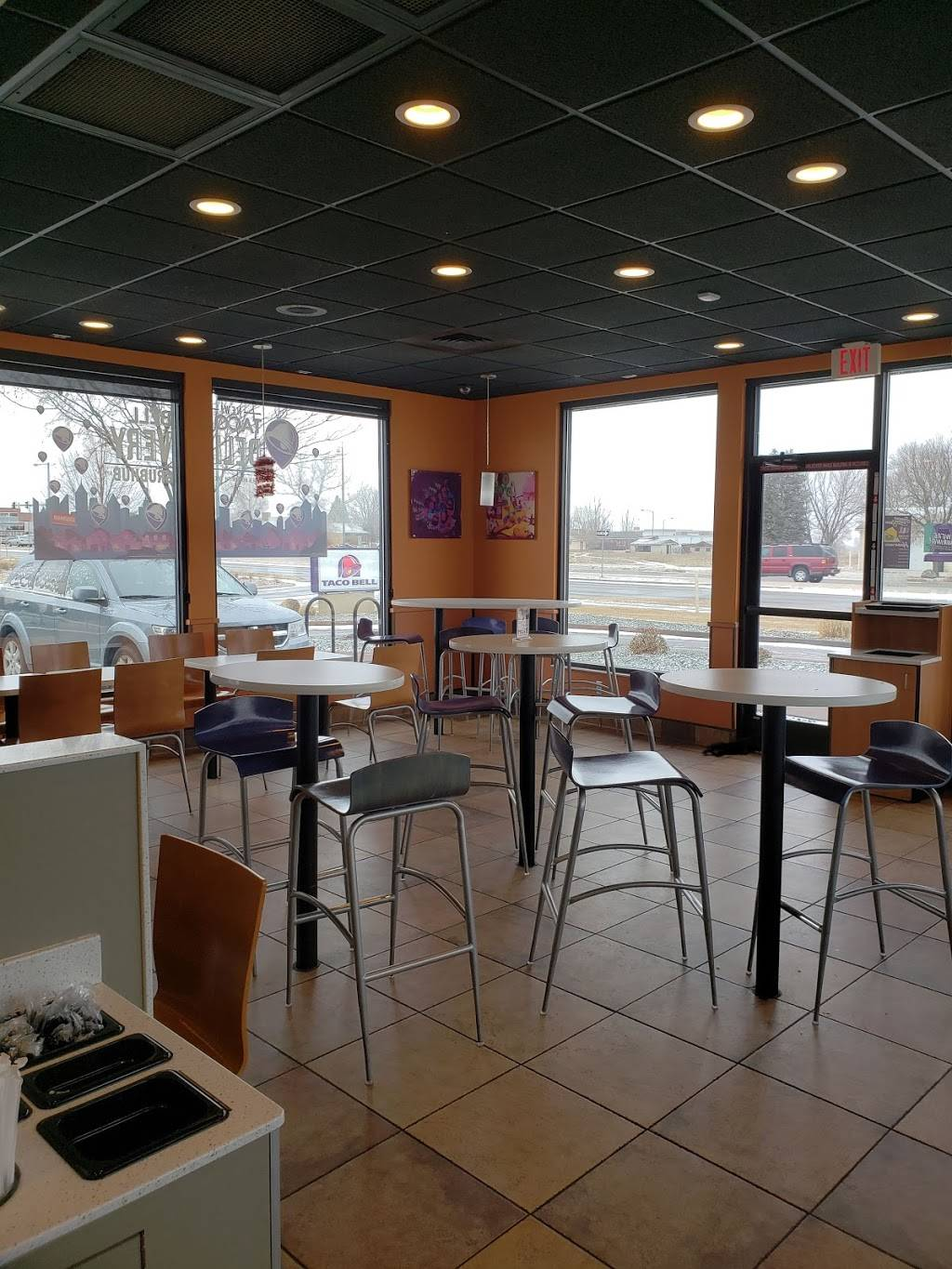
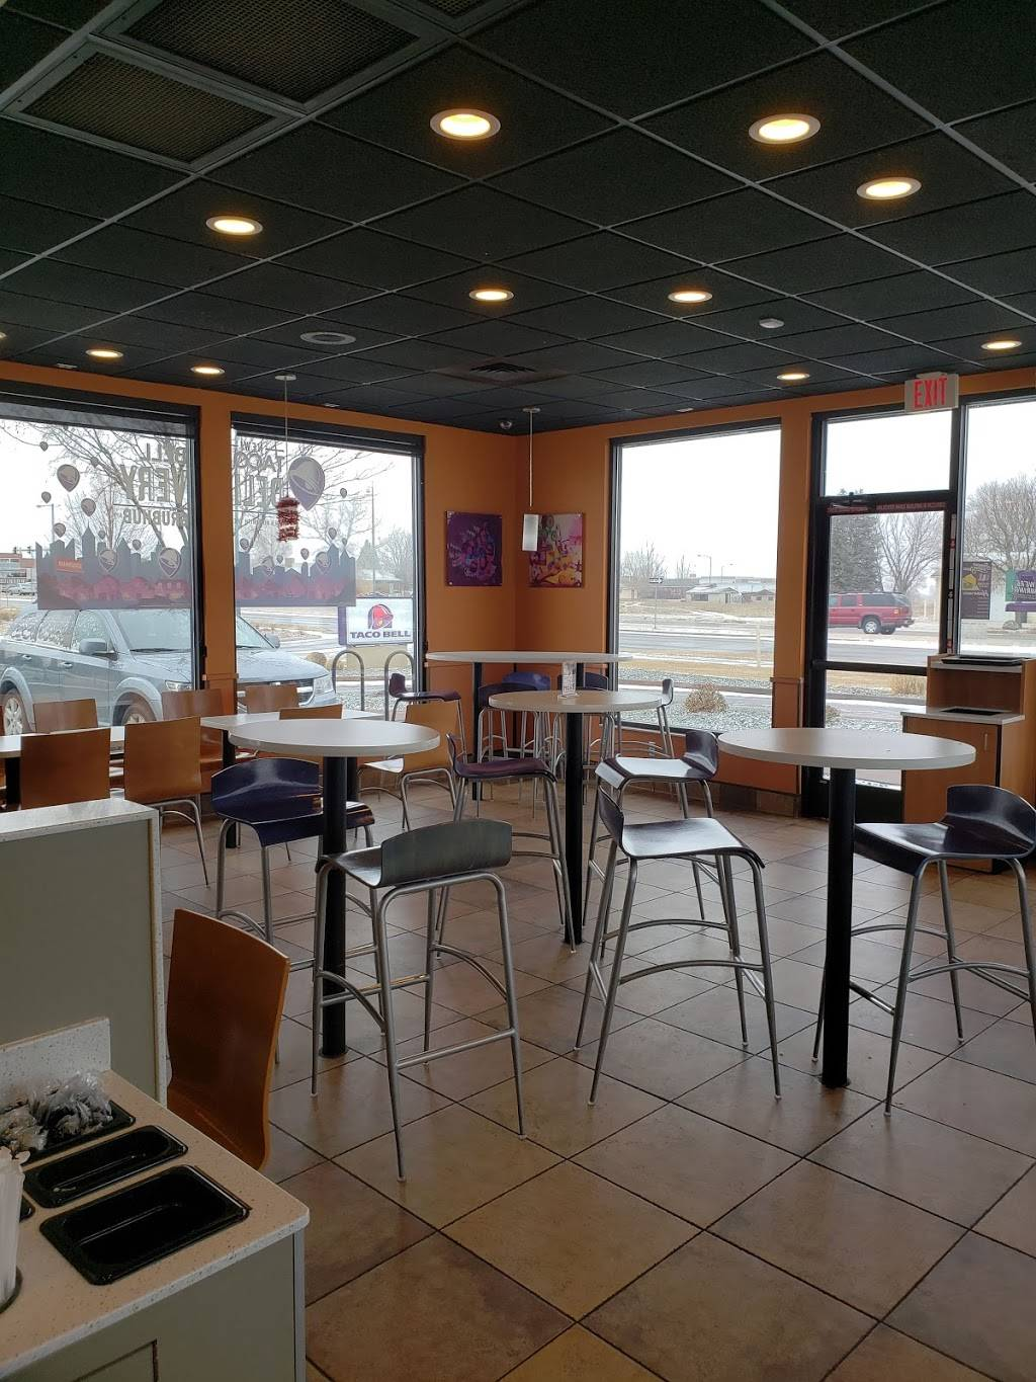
- backpack (726, 744)
